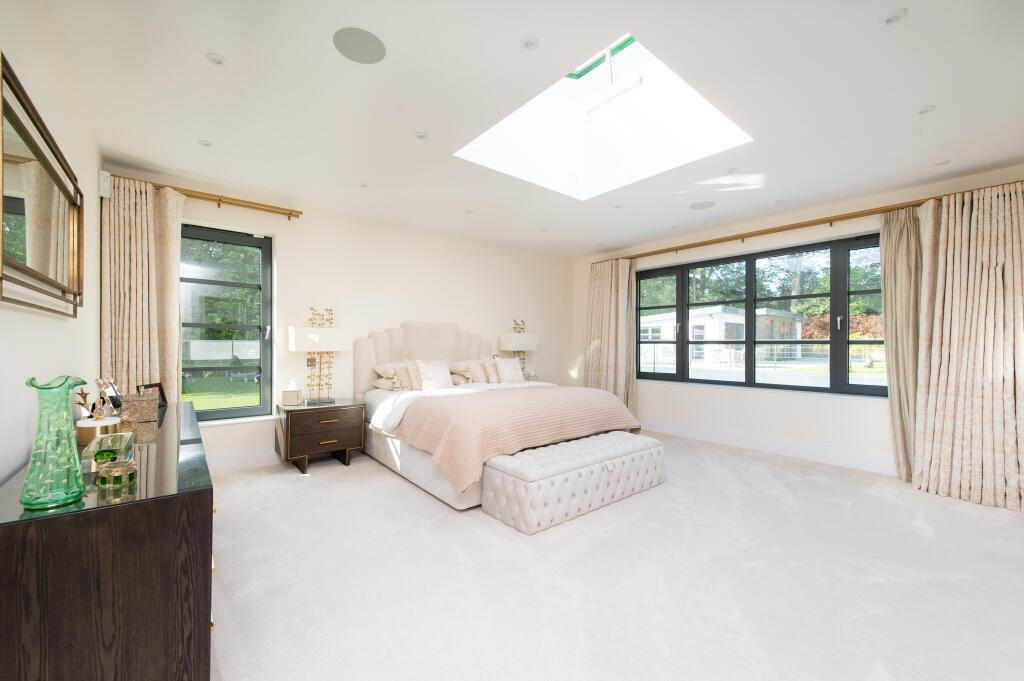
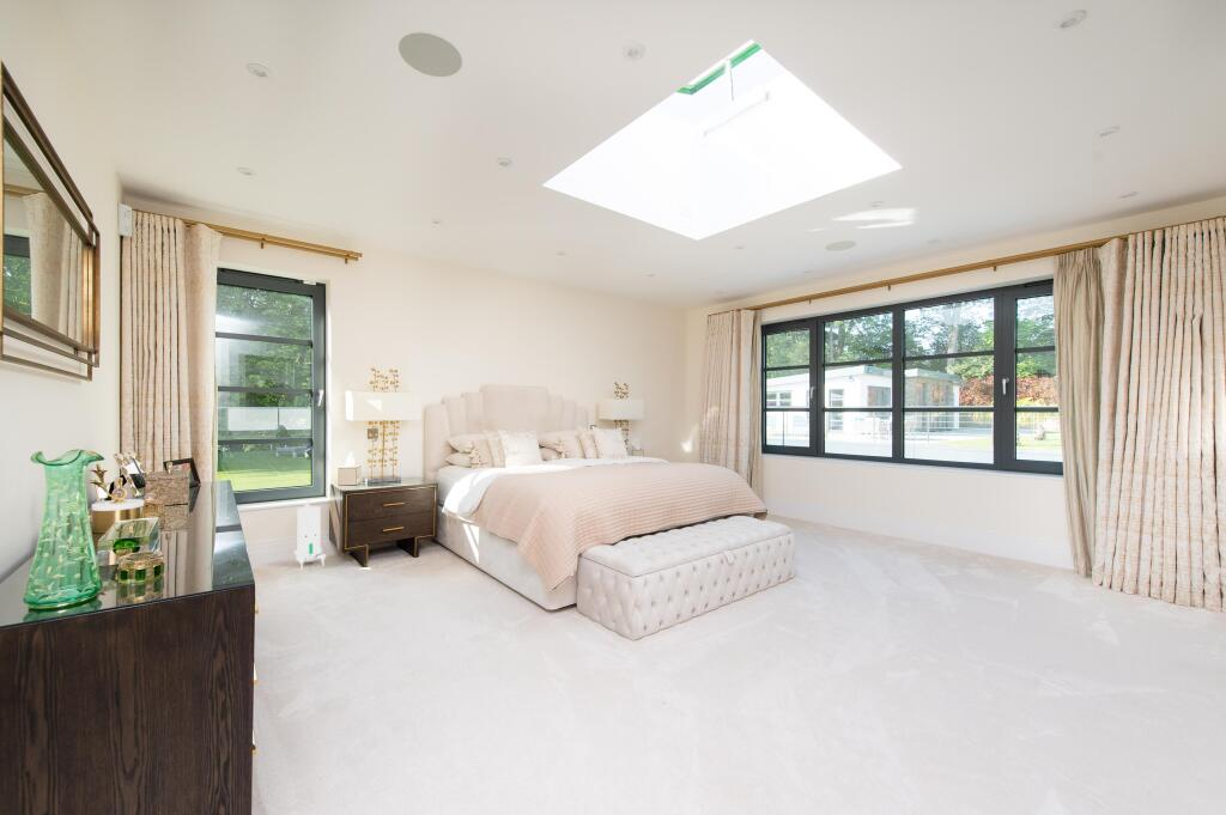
+ toy robot (309, 530)
